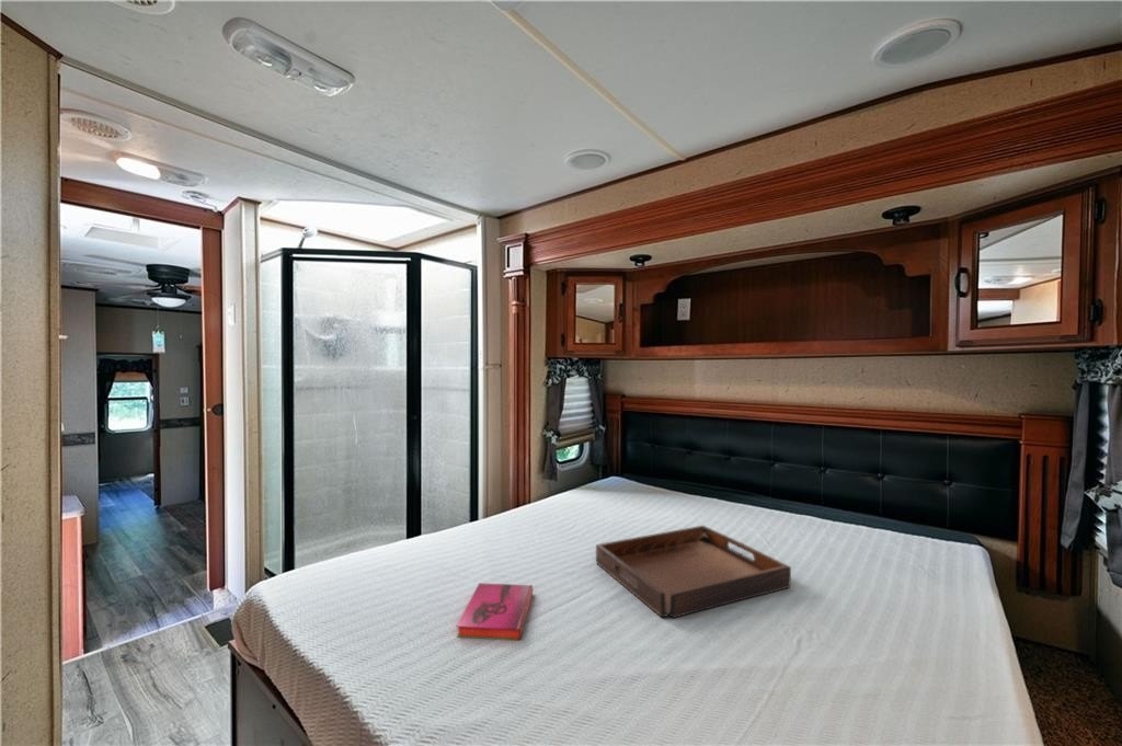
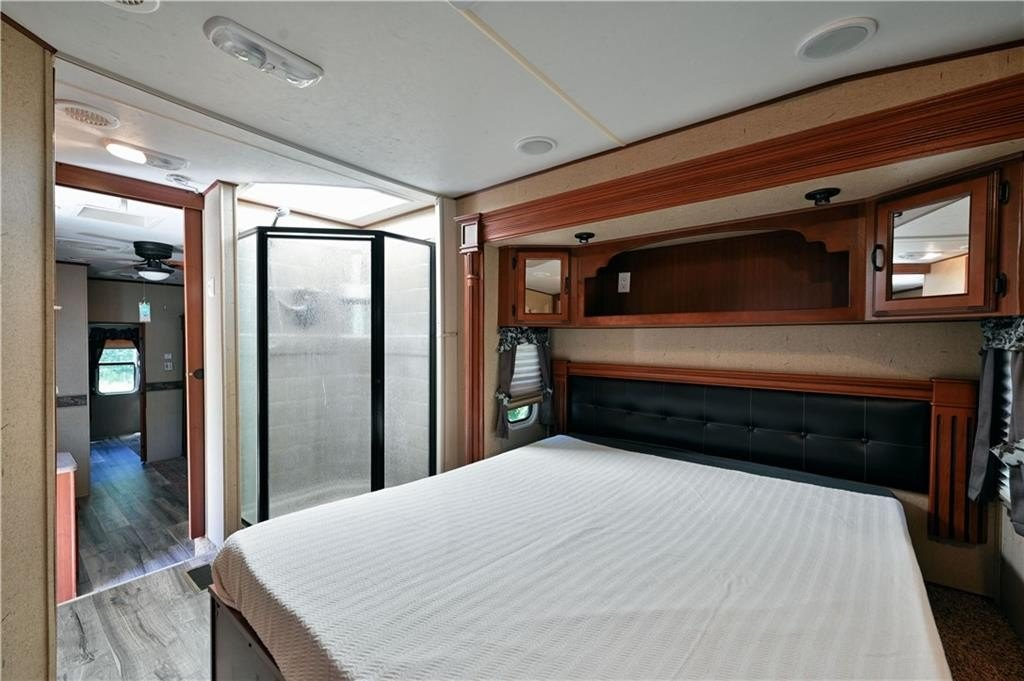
- serving tray (687, 564)
- hardback book (497, 609)
